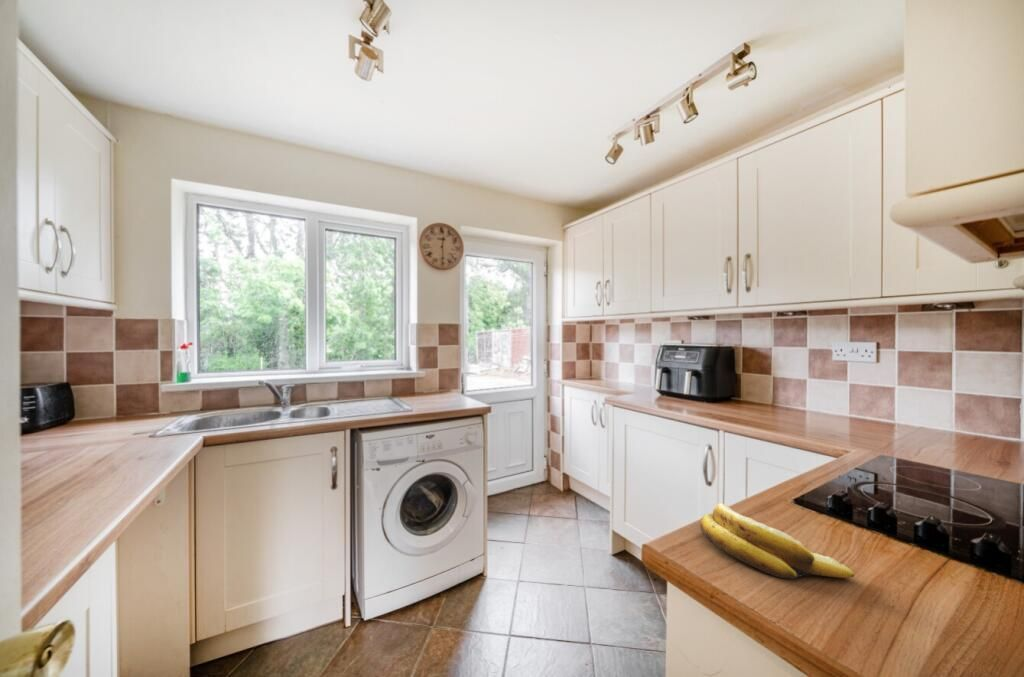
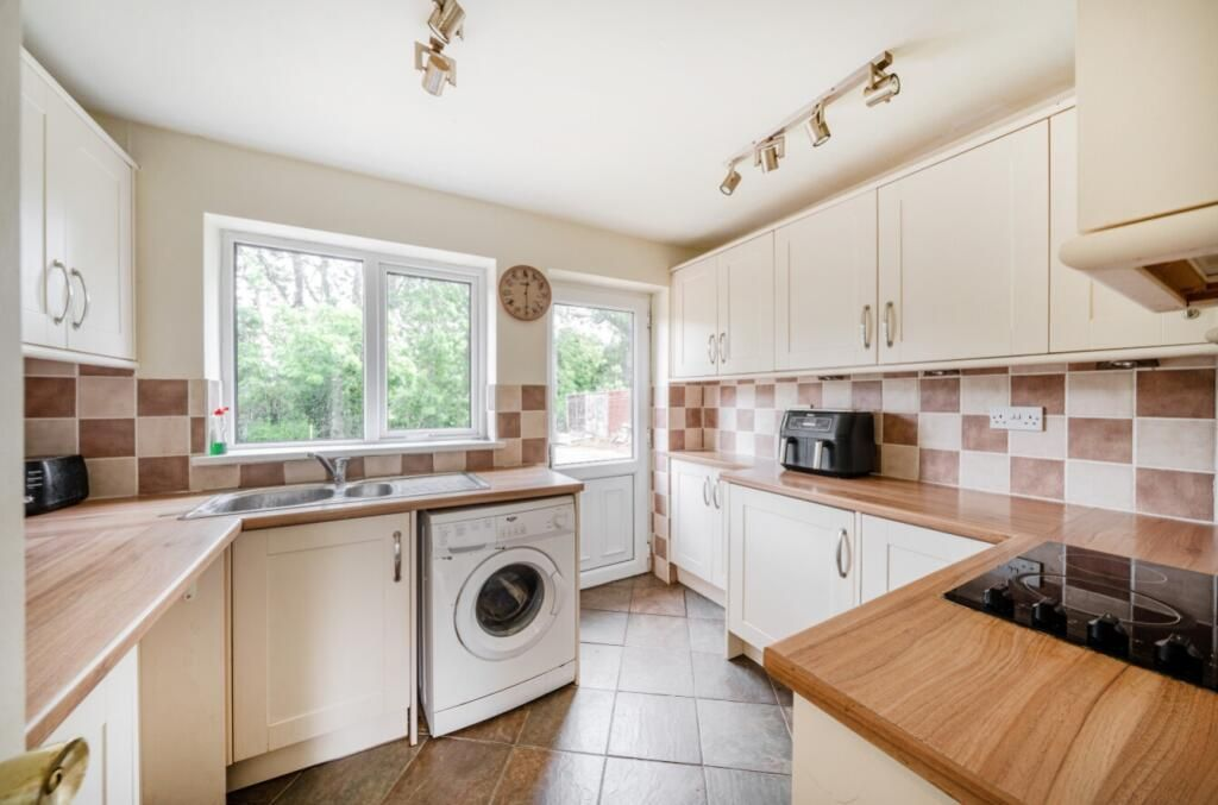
- banana (764, 530)
